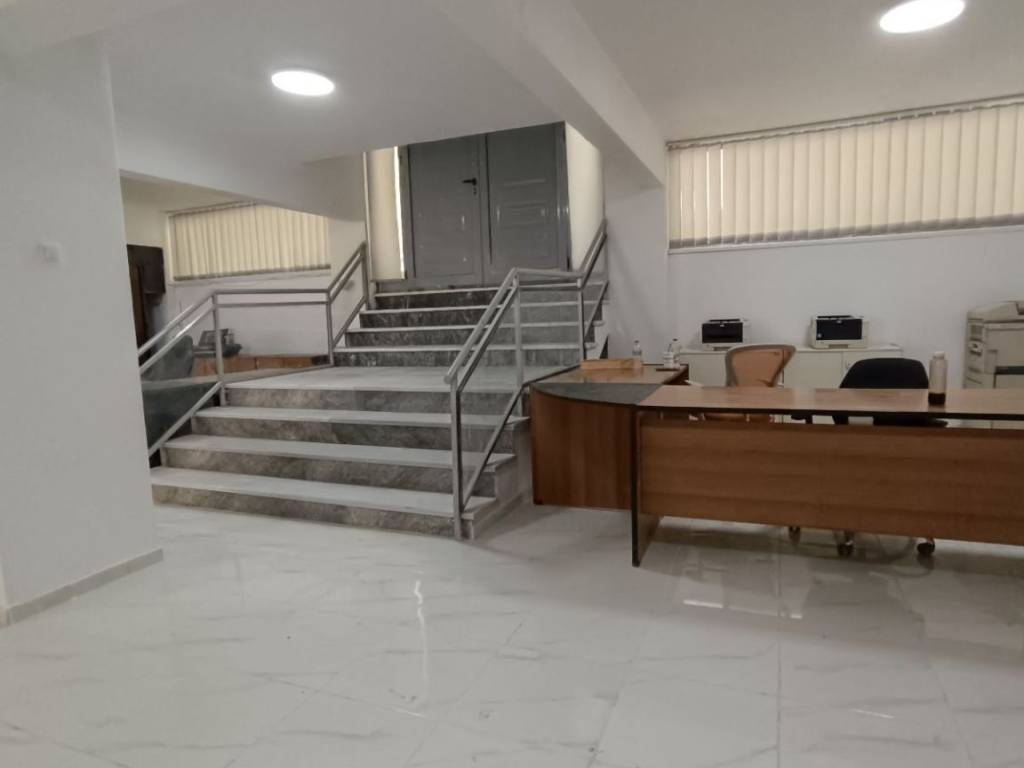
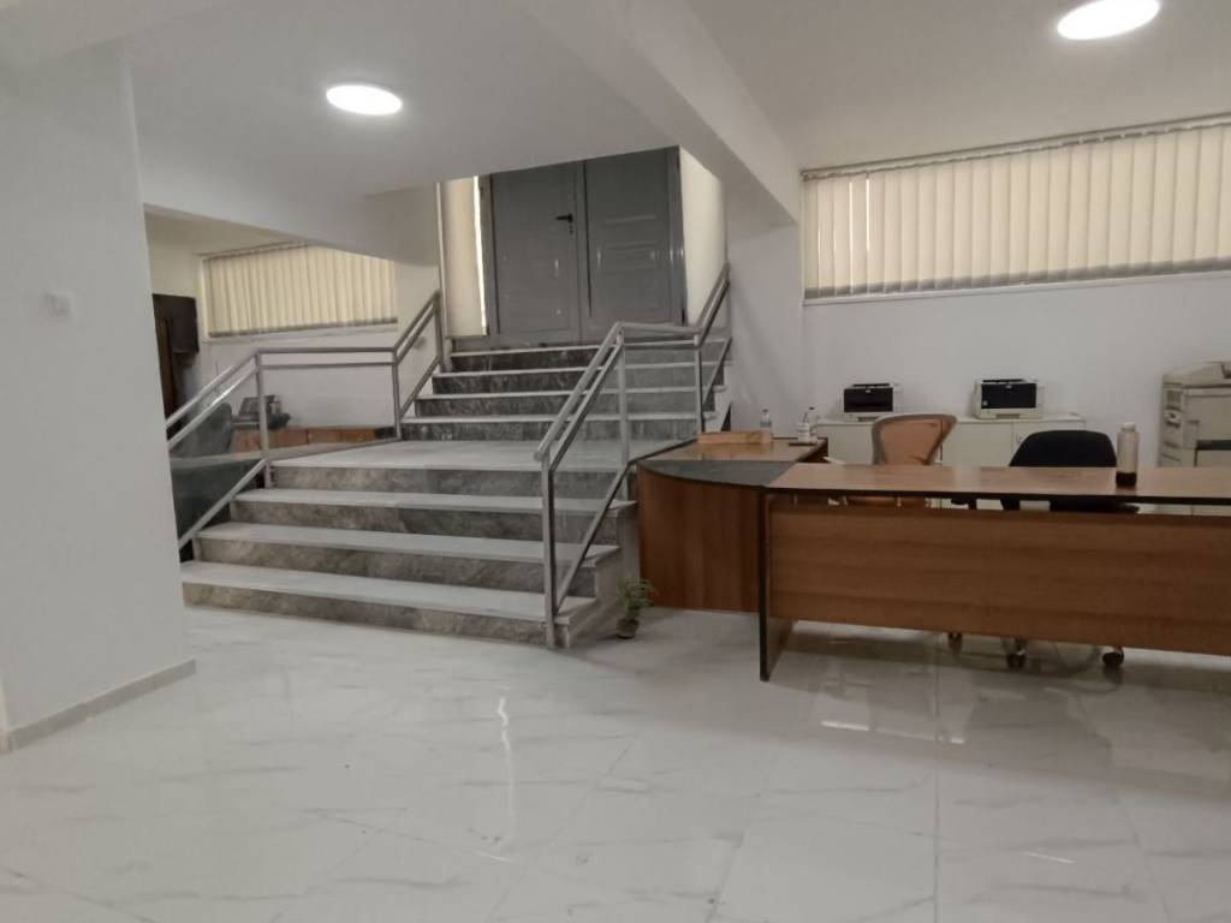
+ potted plant (628, 600)
